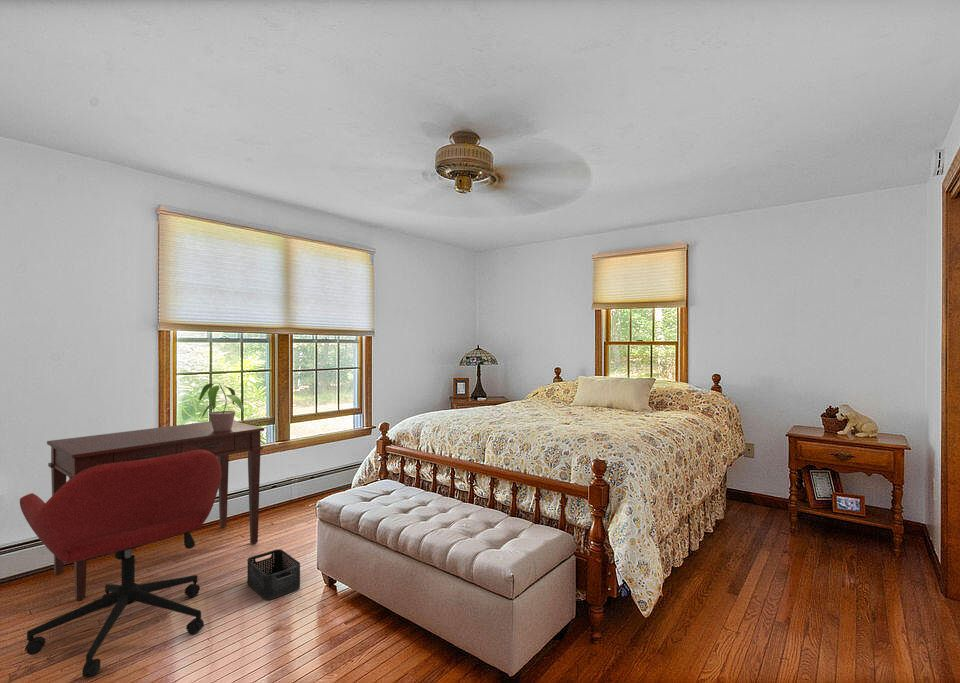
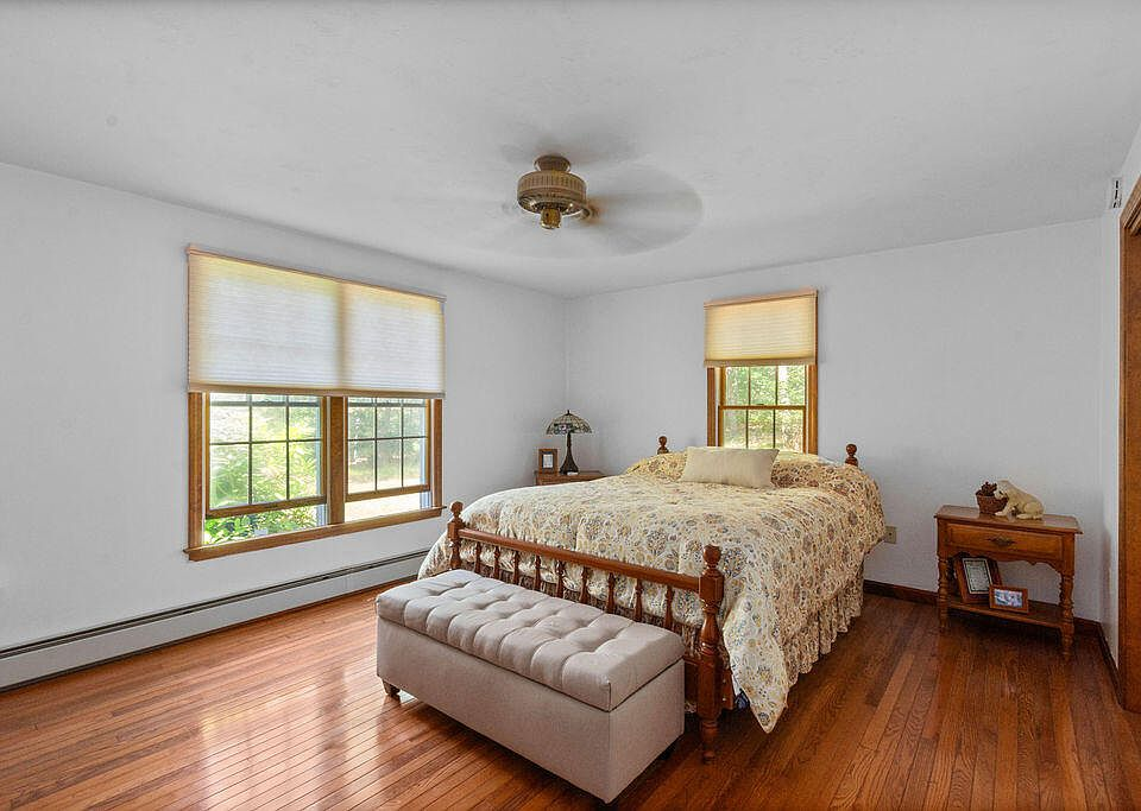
- desk (155, 457)
- potted plant (224, 408)
- storage bin (273, 573)
- office chair (129, 538)
